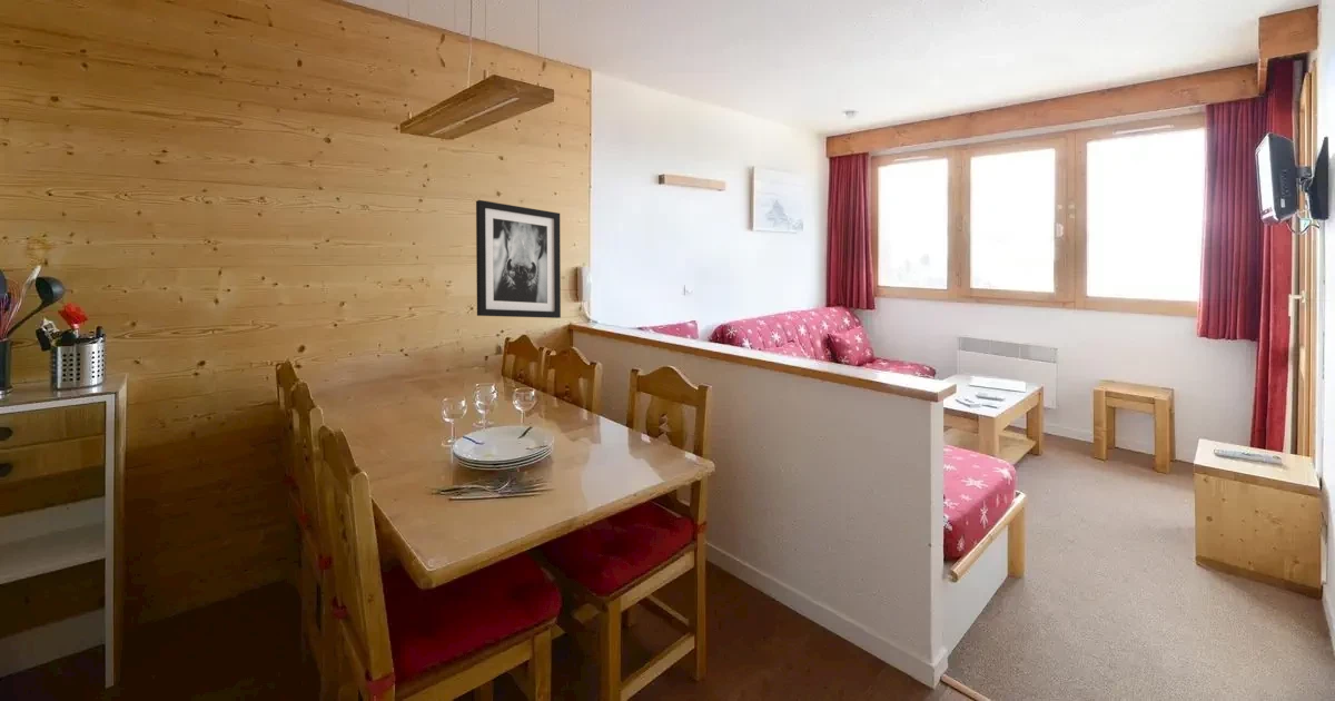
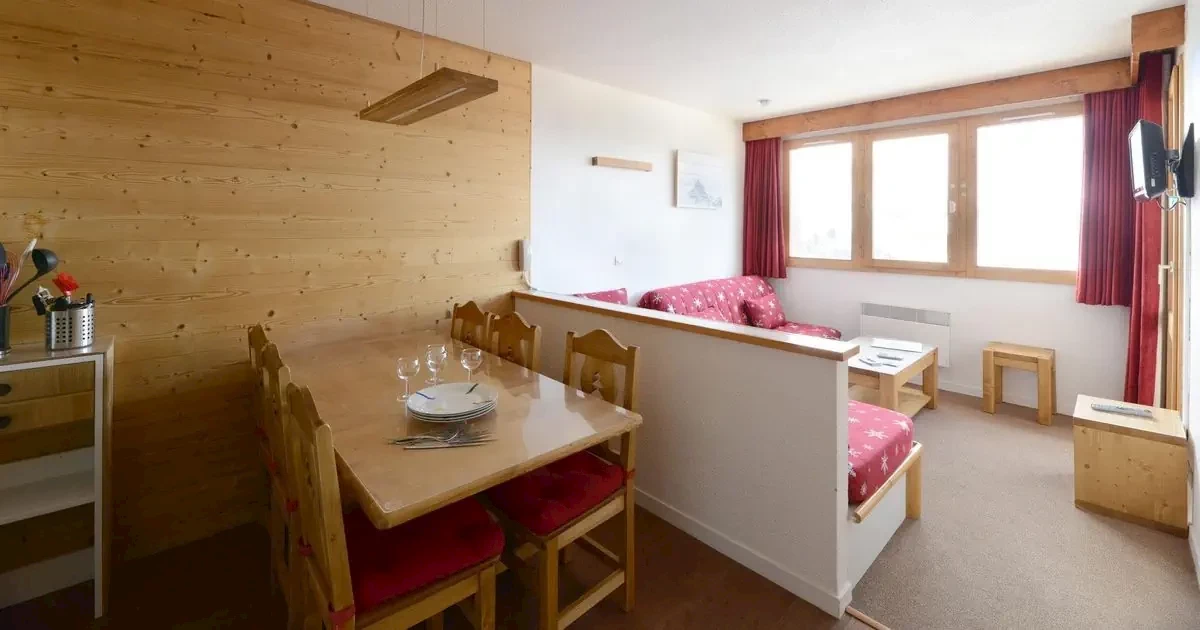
- wall art (520, 261)
